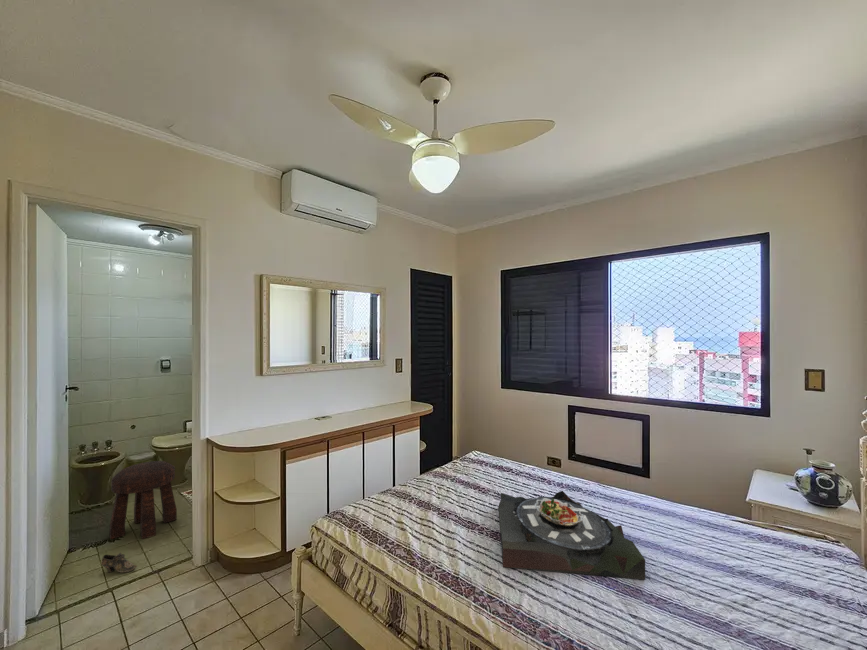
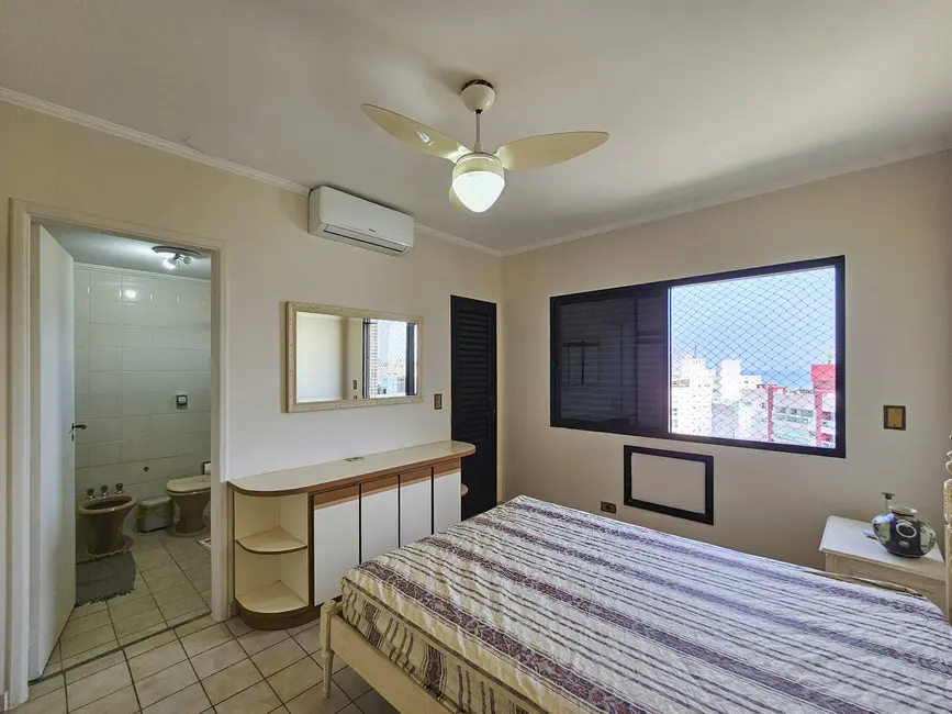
- shoe (119, 562)
- serving tray (559, 518)
- stool (144, 497)
